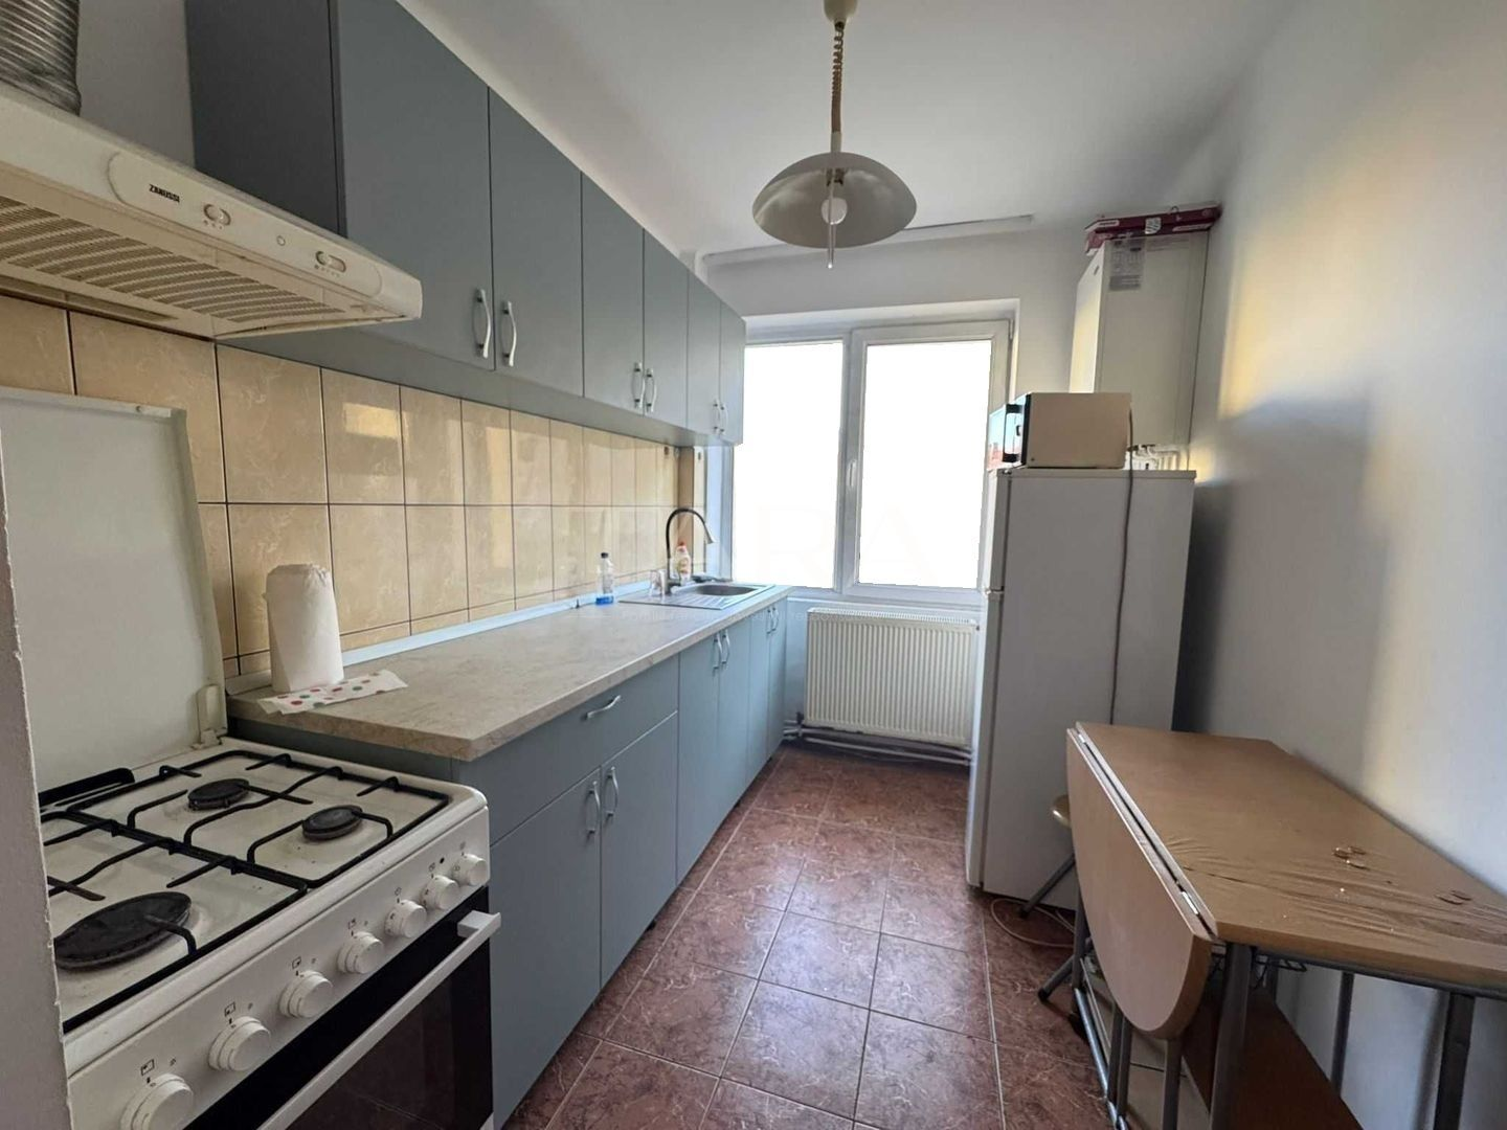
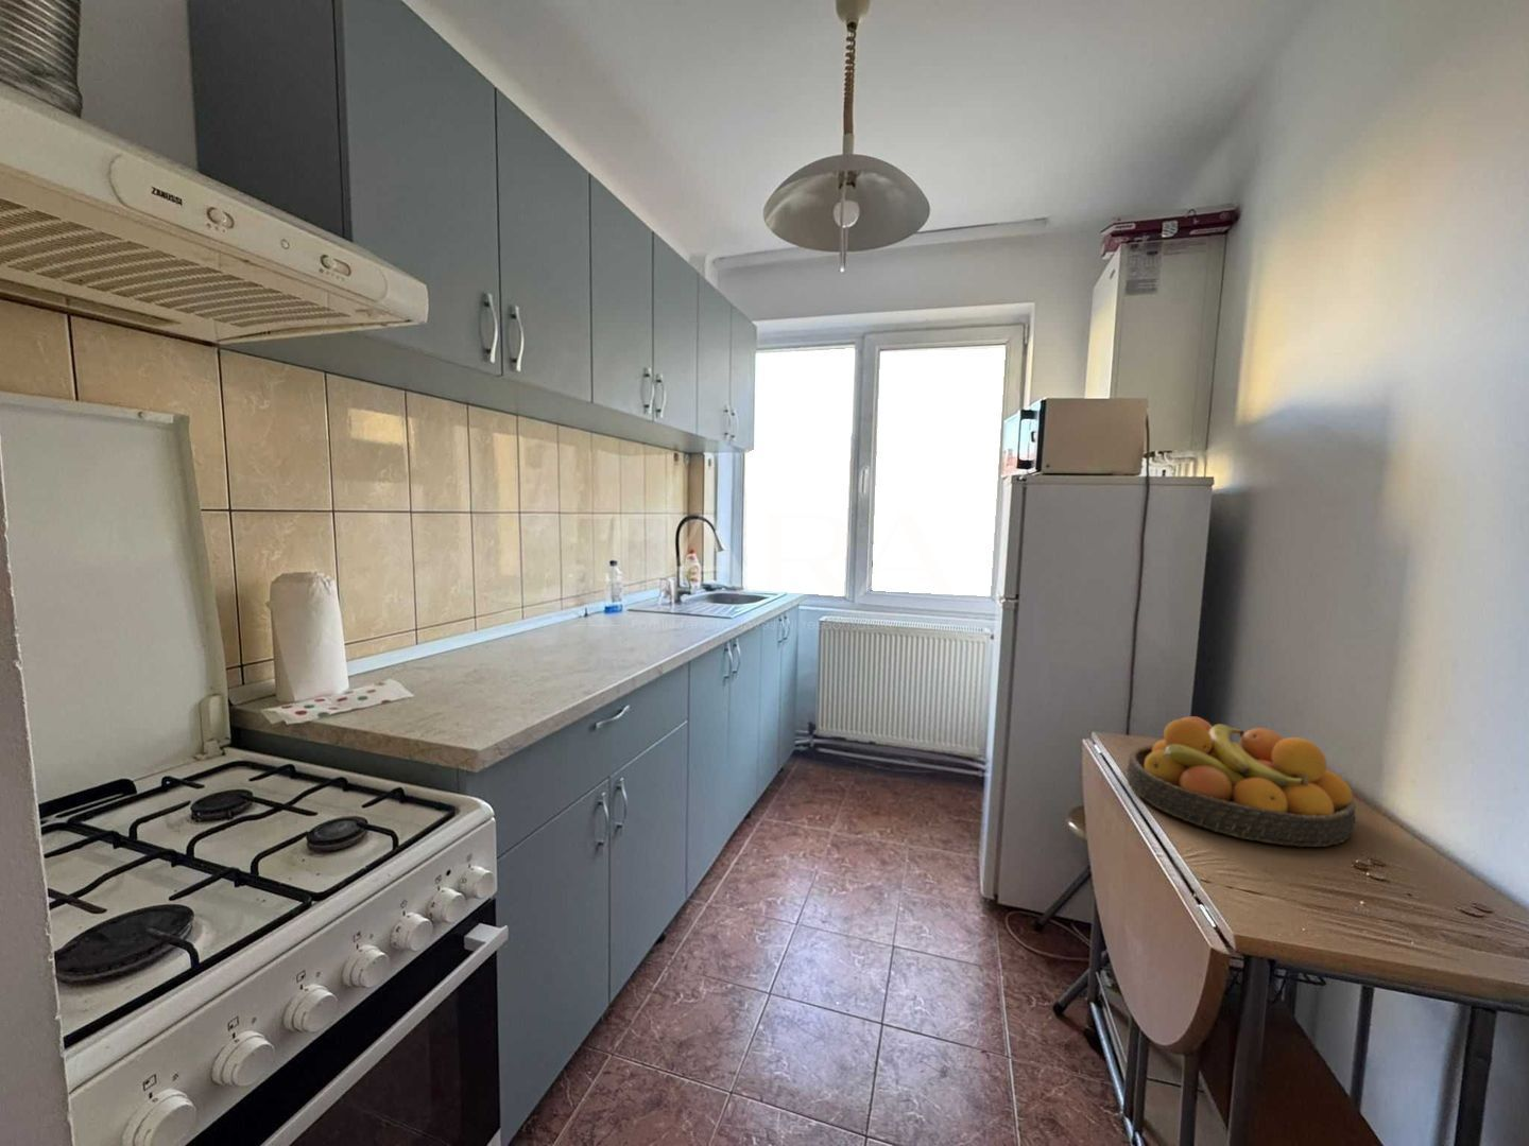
+ fruit bowl (1233, 763)
